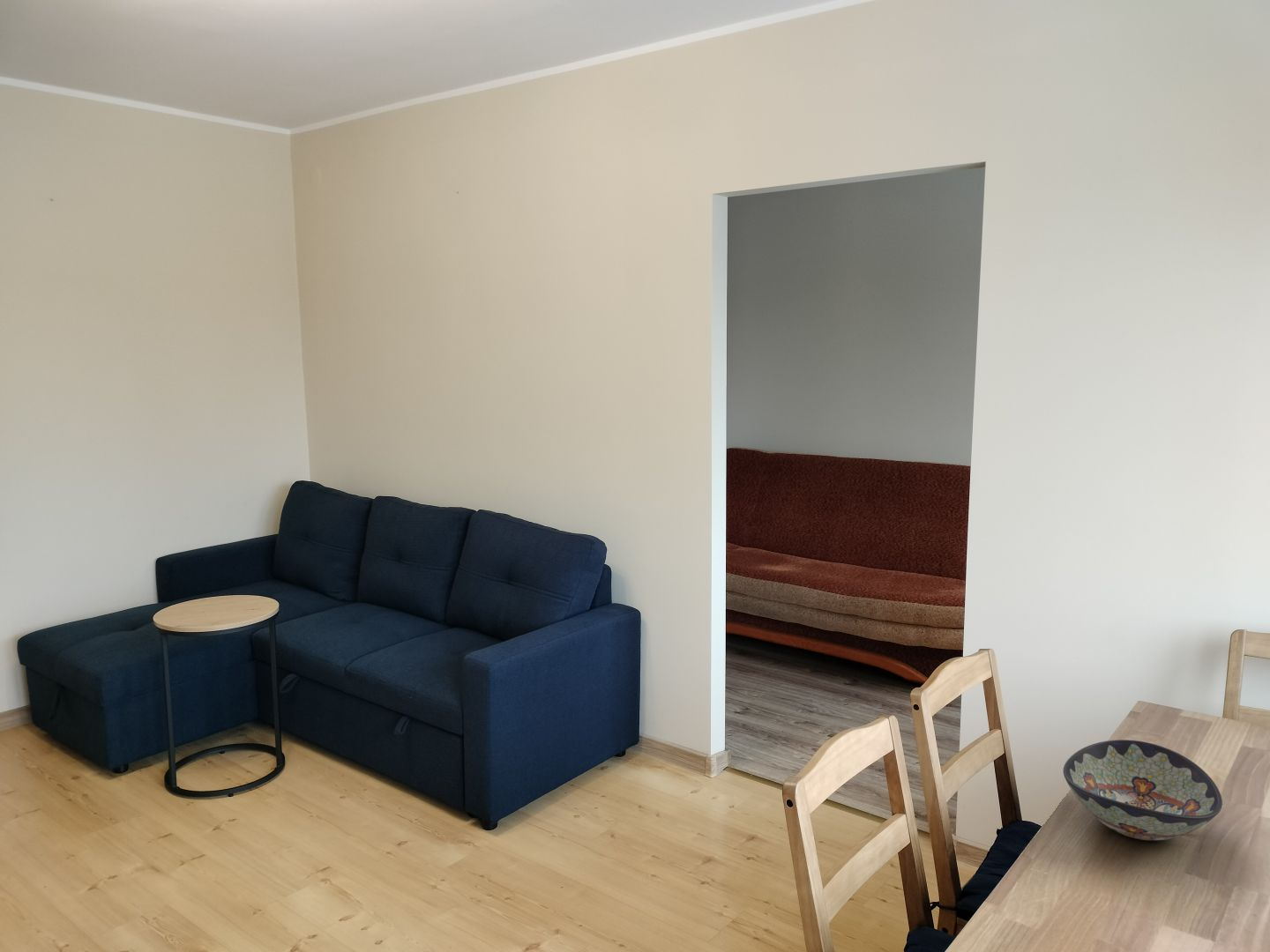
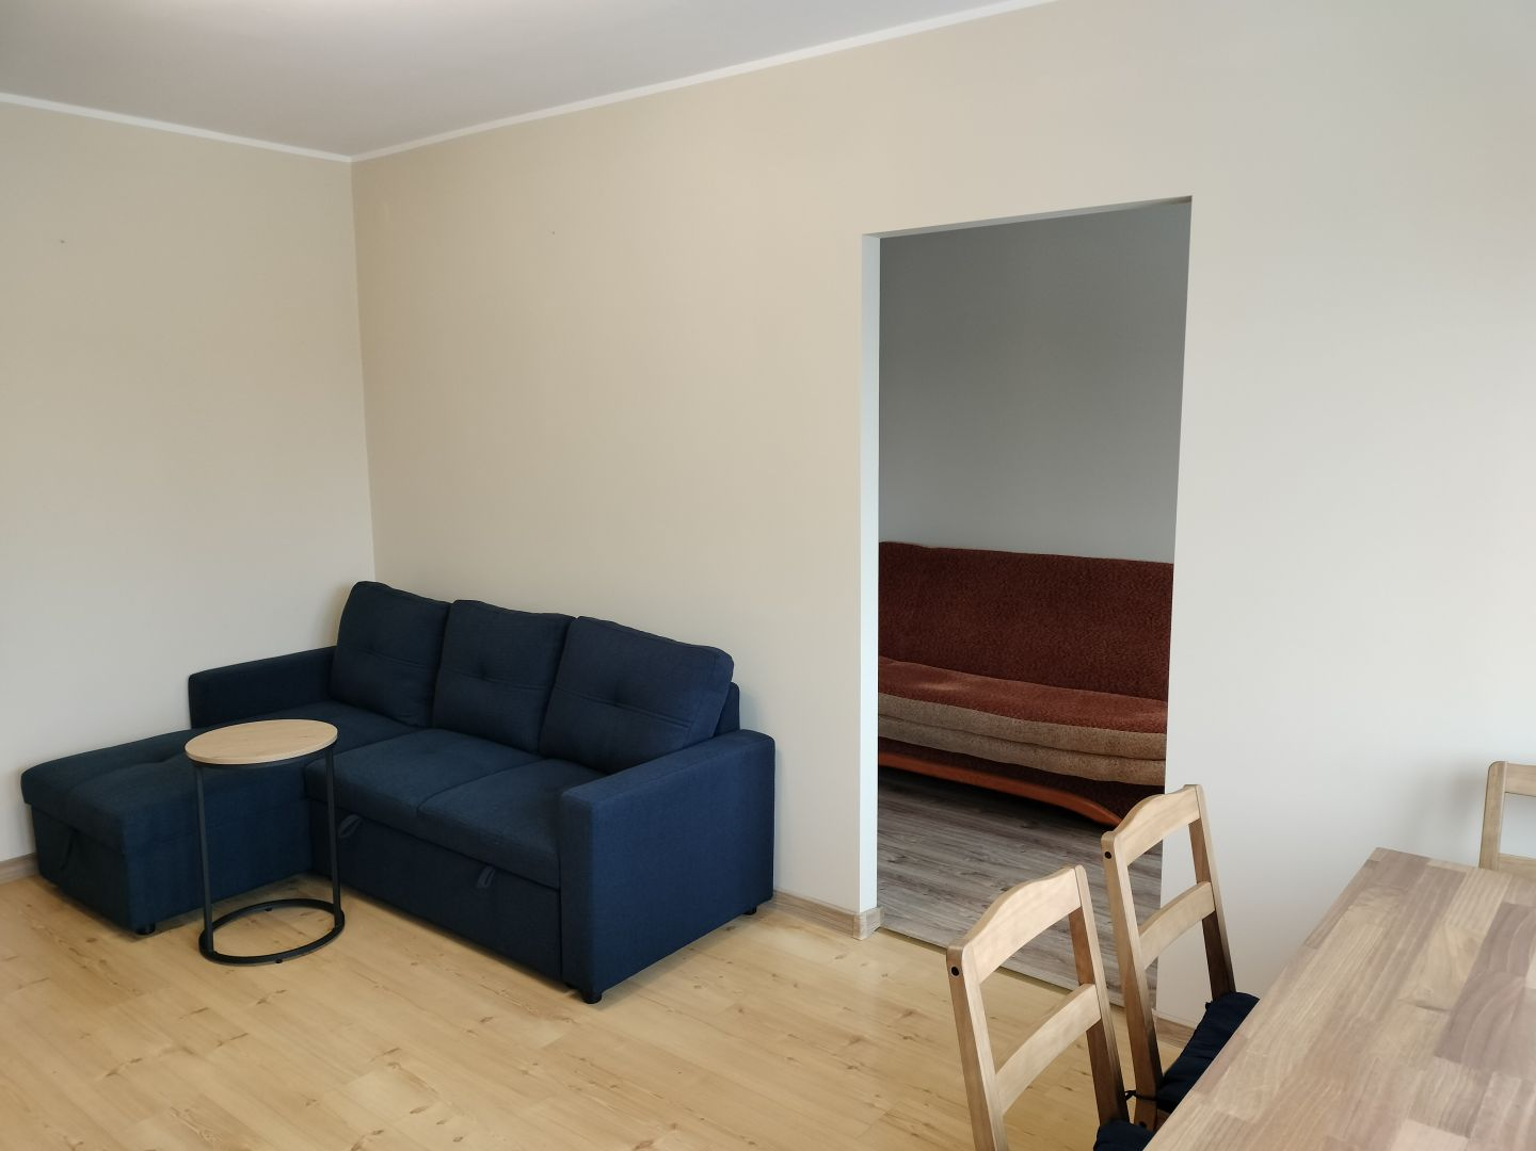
- decorative bowl (1139, 799)
